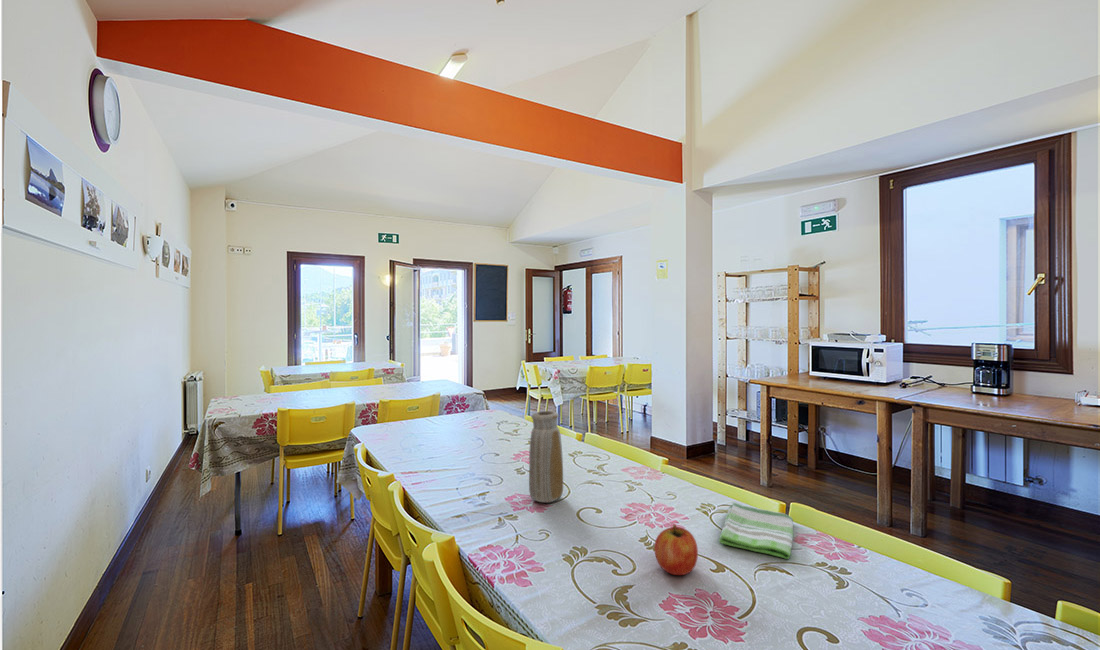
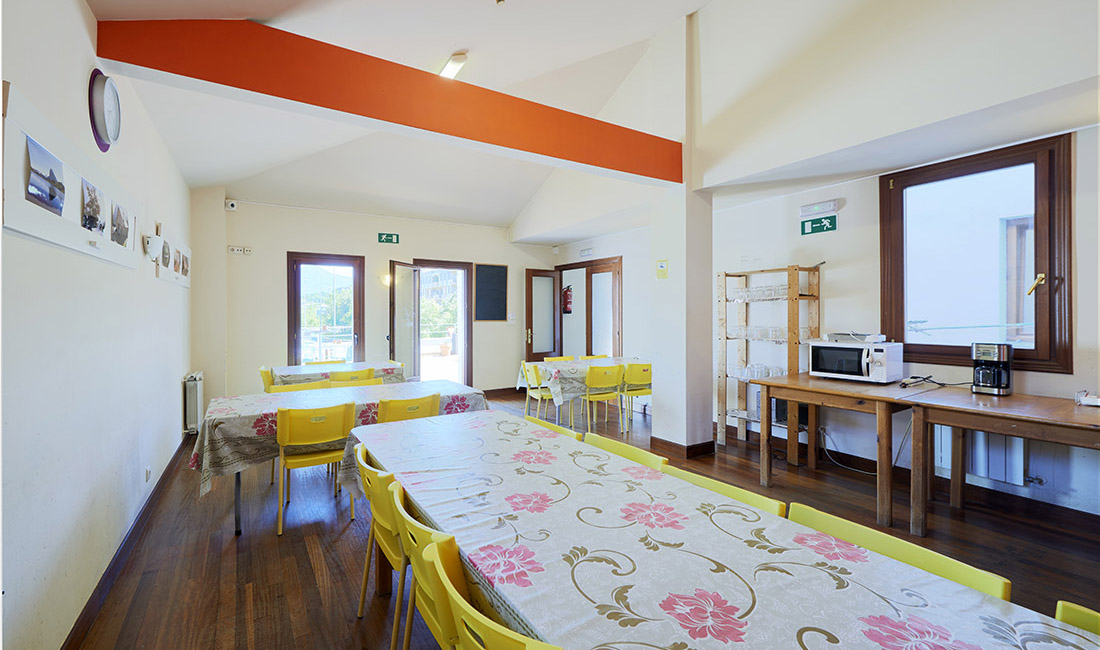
- fruit (676, 548)
- dish towel (757, 527)
- vase (546, 455)
